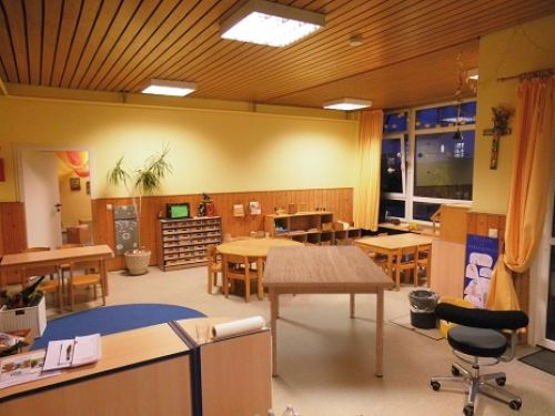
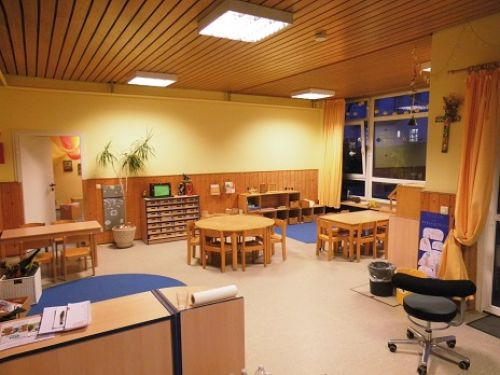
- table (319, 293)
